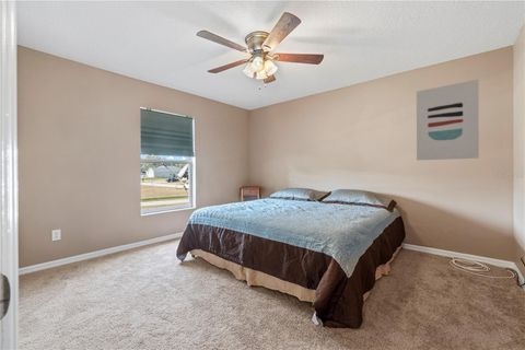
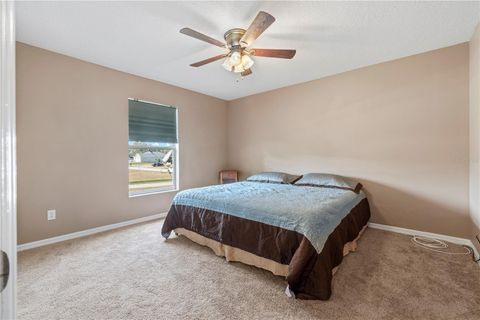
- wall art (445, 122)
